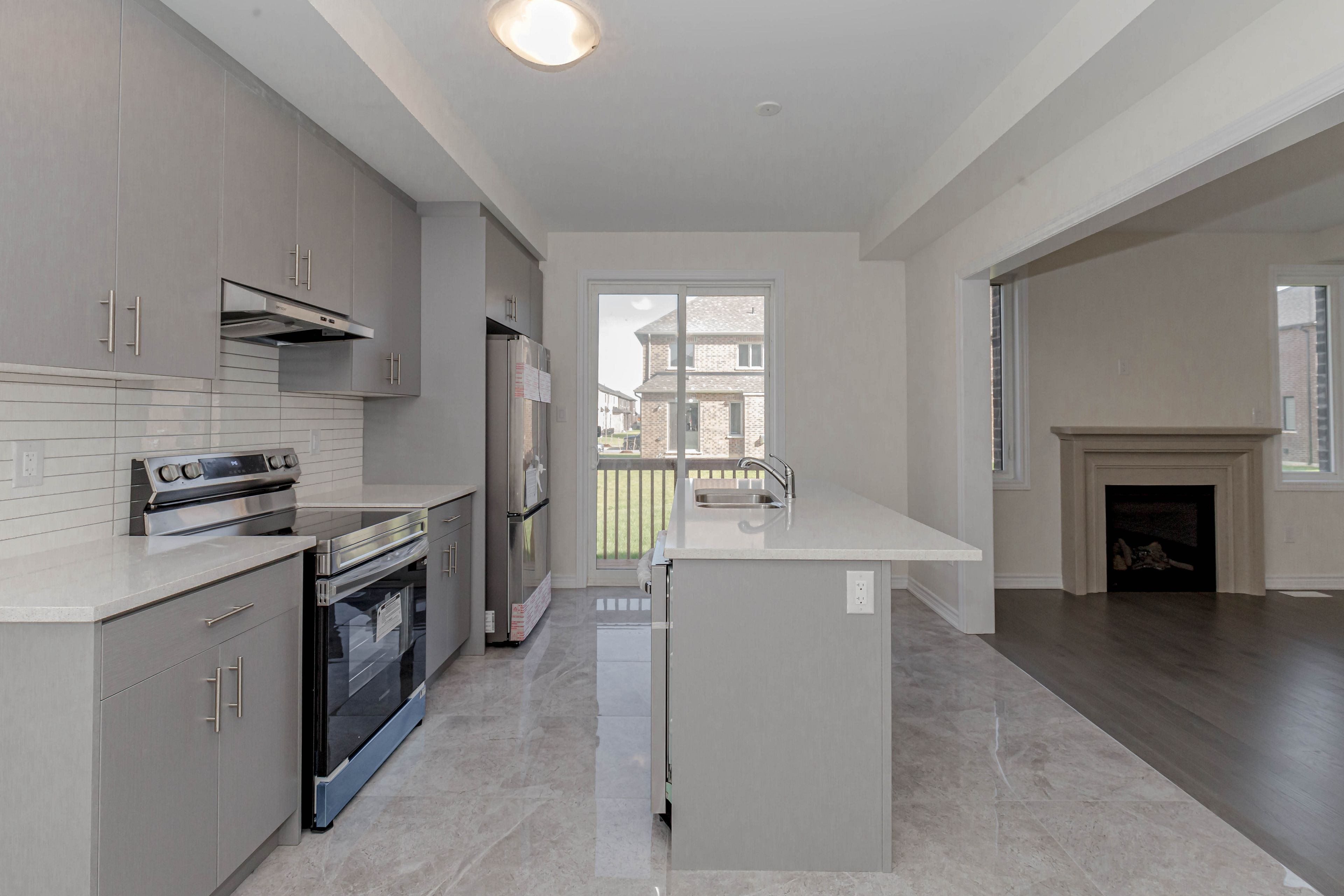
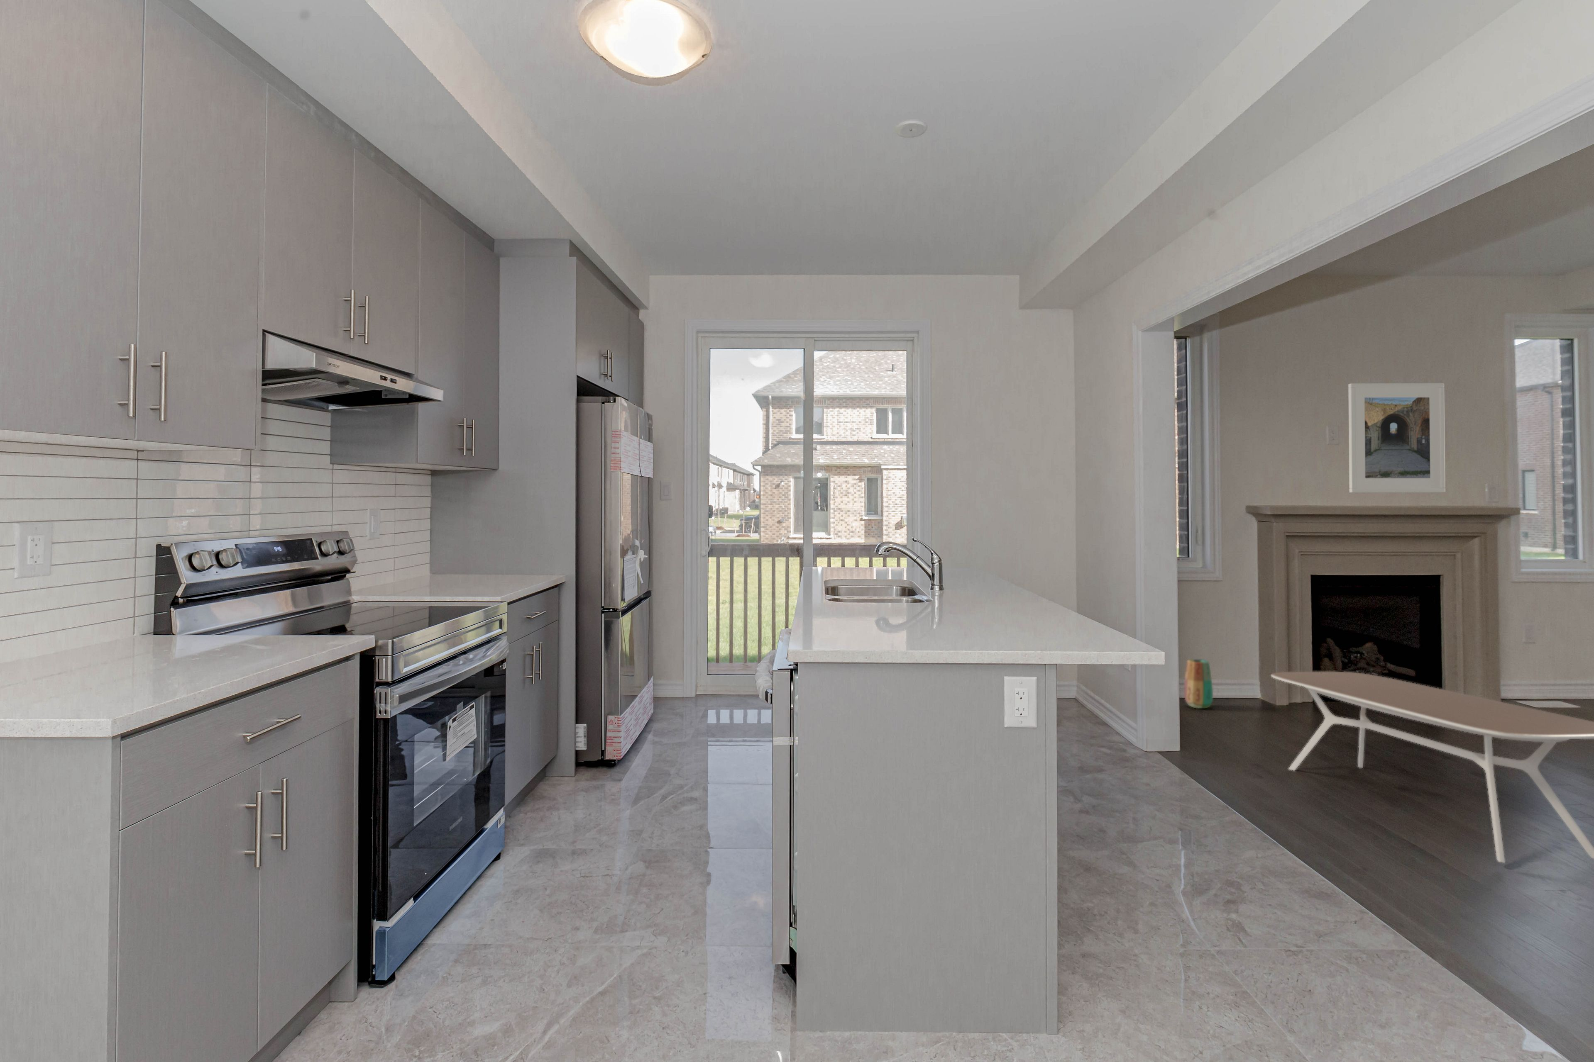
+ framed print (1396, 437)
+ vase (1198, 684)
+ coffee table (1420, 744)
